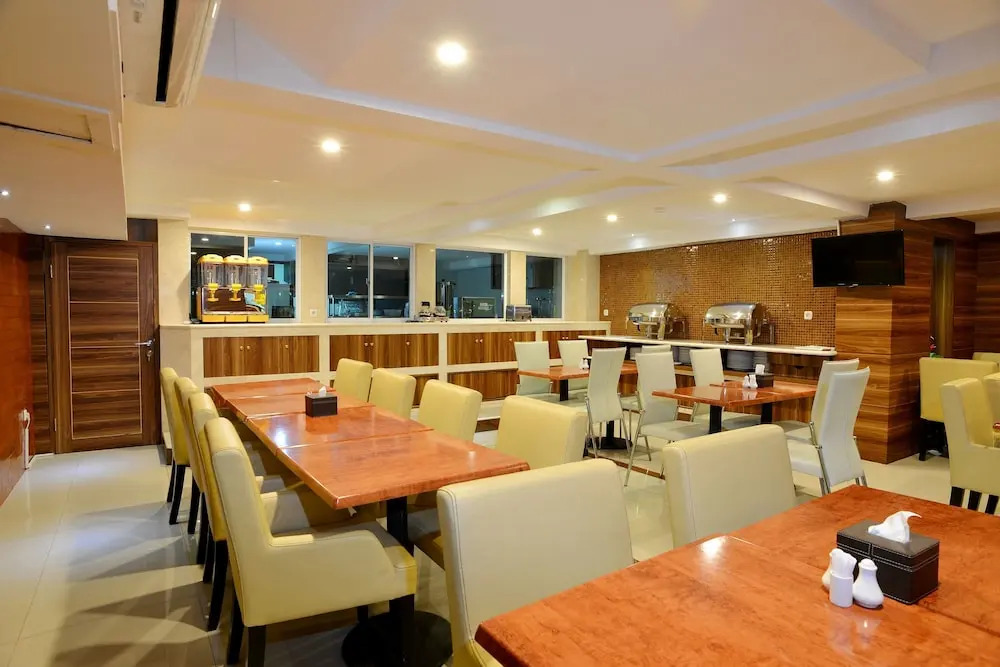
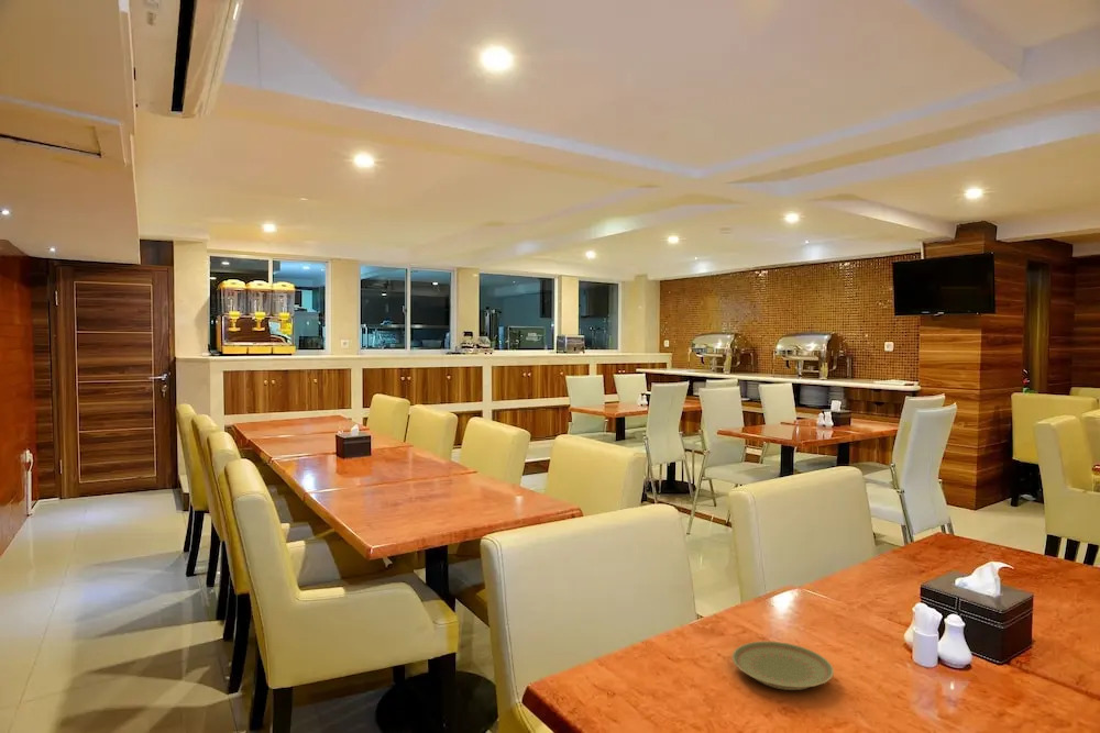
+ plate (781, 668)
